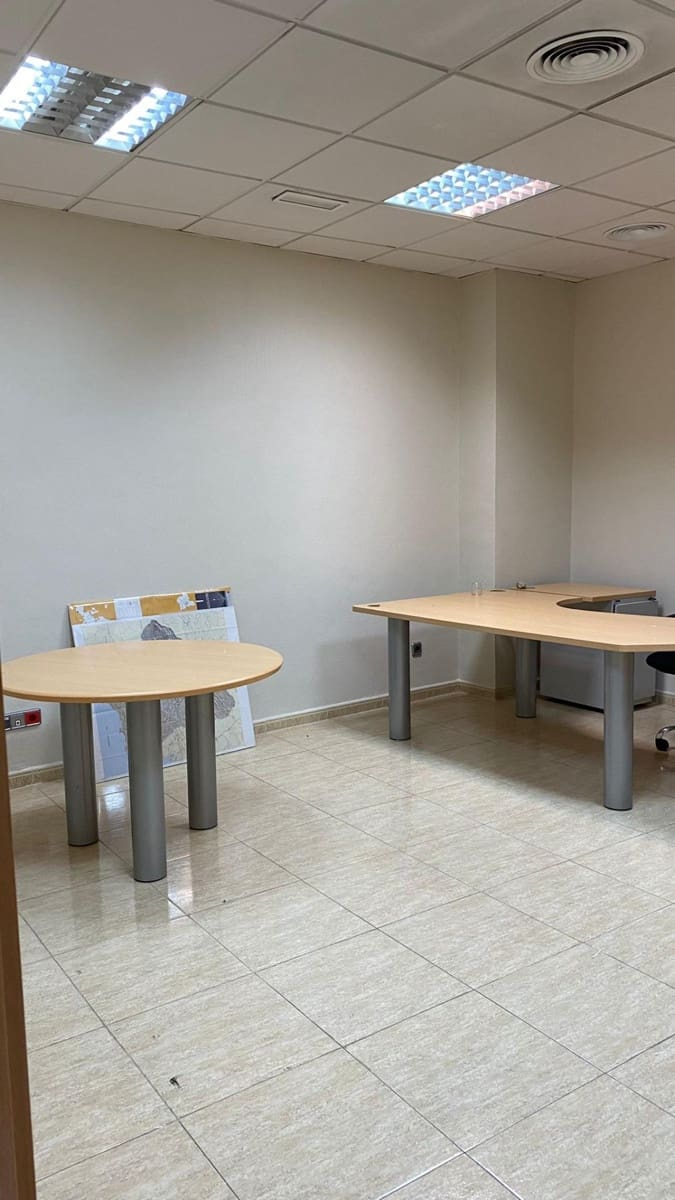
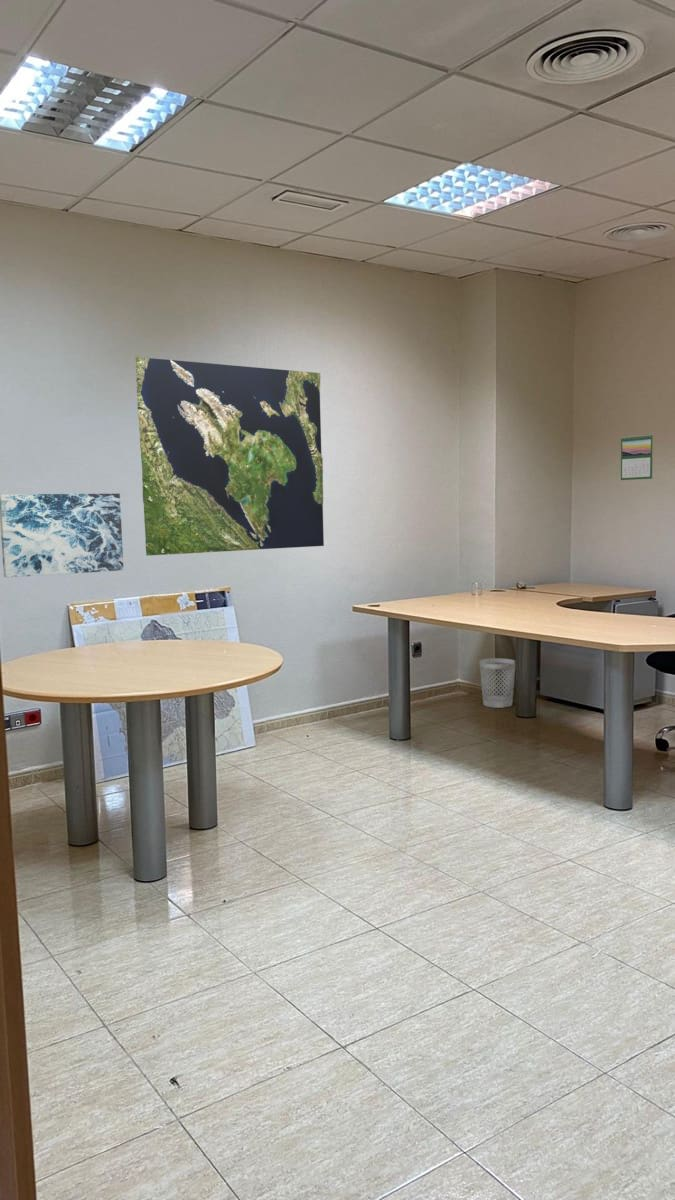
+ world map (238, 458)
+ wall art (63, 534)
+ calendar (636, 457)
+ wastebasket (497, 682)
